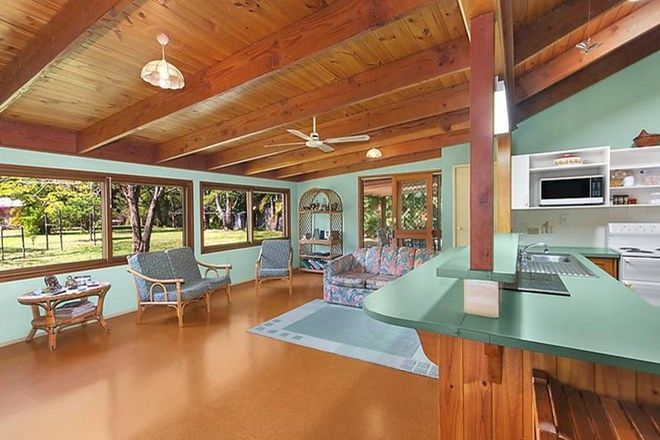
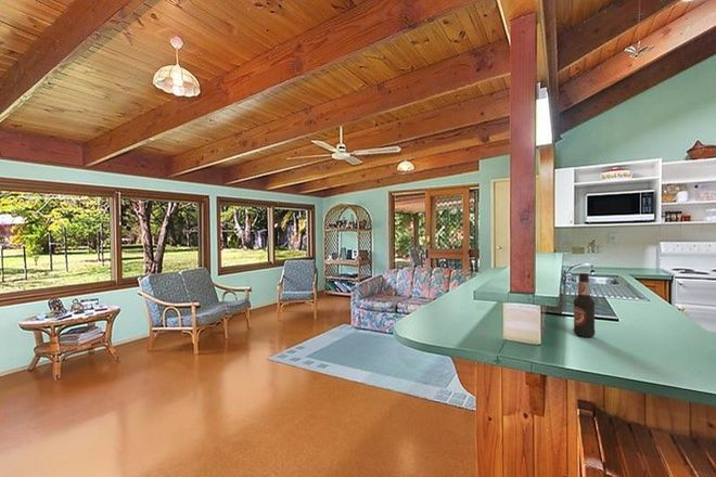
+ bottle (584, 304)
